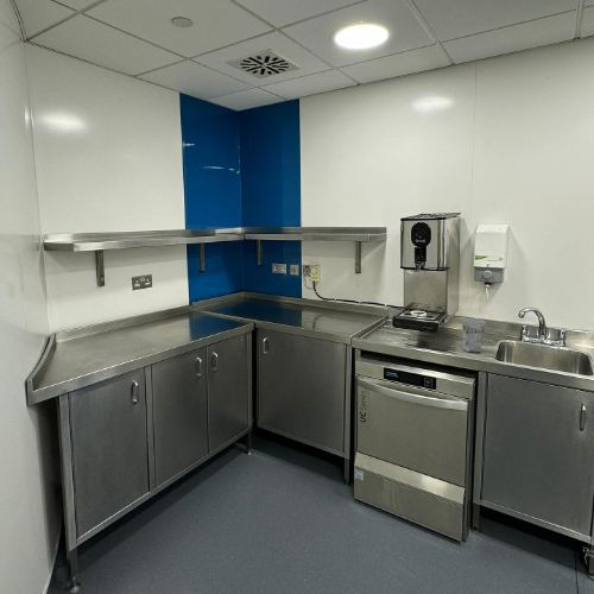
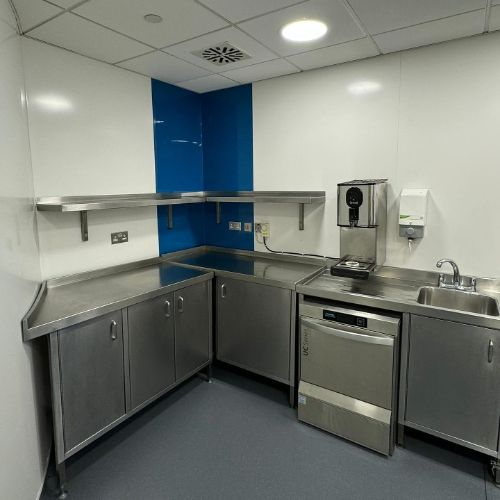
- cup (473, 335)
